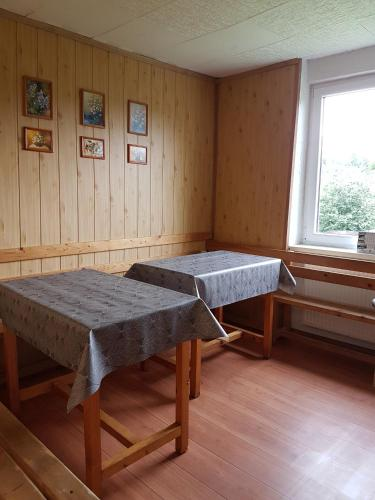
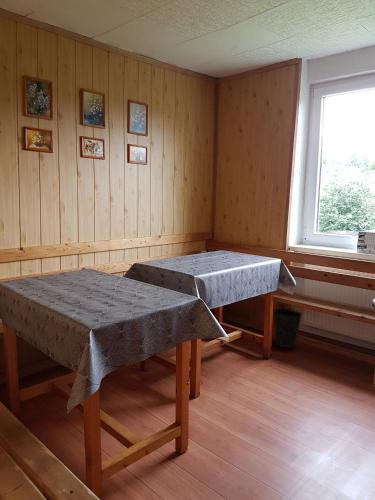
+ waste basket (286, 328)
